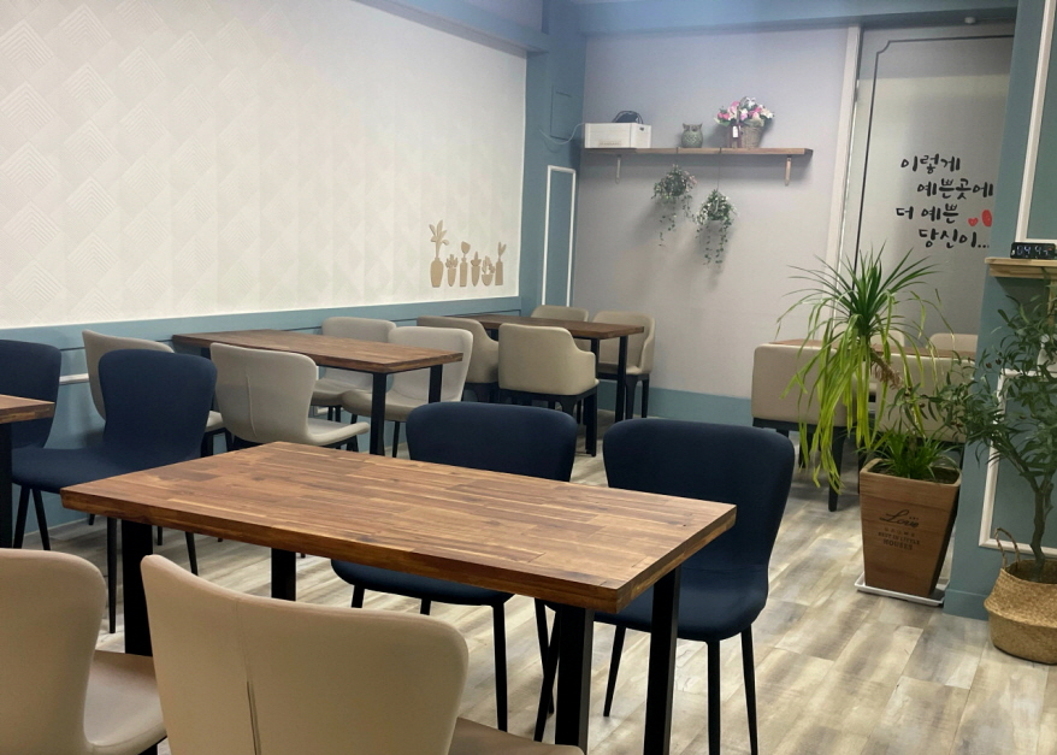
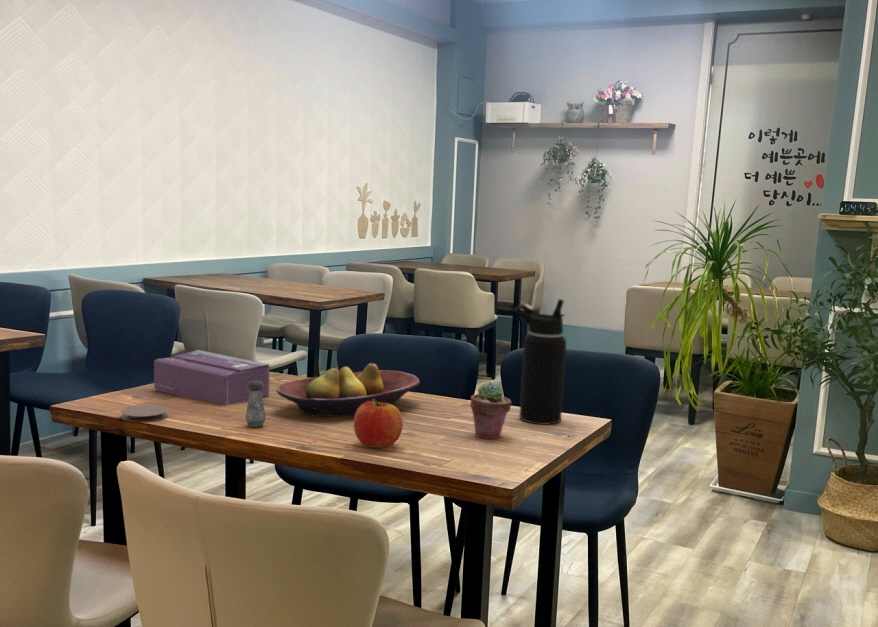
+ coaster (144, 413)
+ tissue box (211, 376)
+ salt shaker (255, 403)
+ potted succulent (490, 409)
+ fruit (378, 421)
+ fruit bowl (351, 386)
+ water bottle (538, 358)
